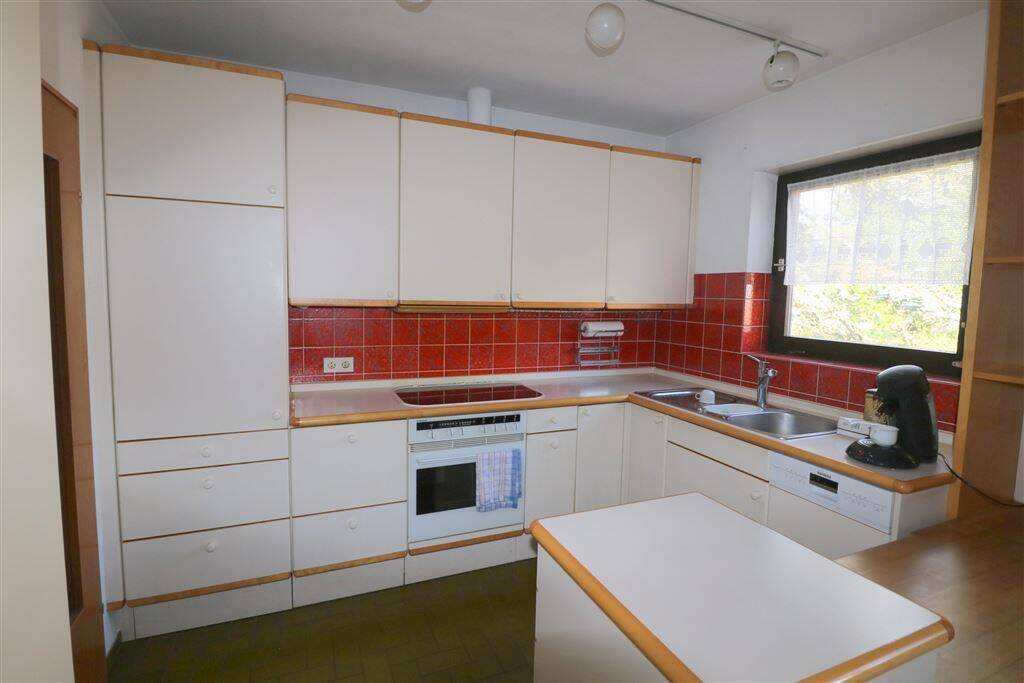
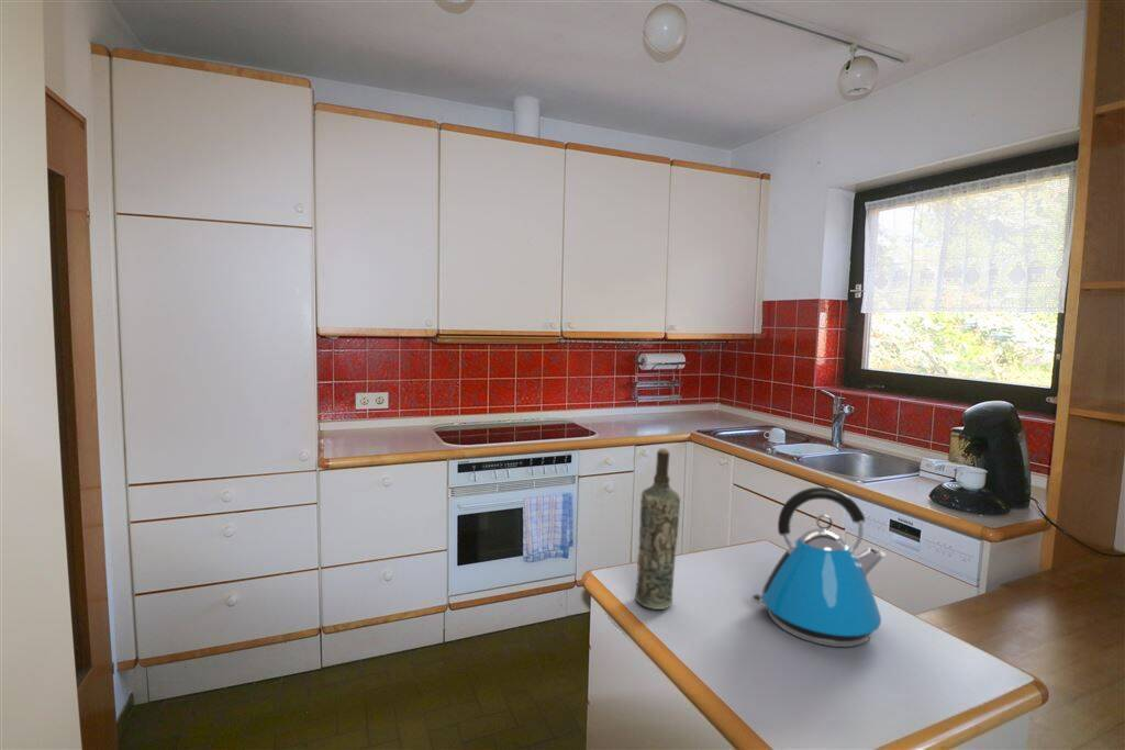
+ kettle (817, 553)
+ bottle (658, 526)
